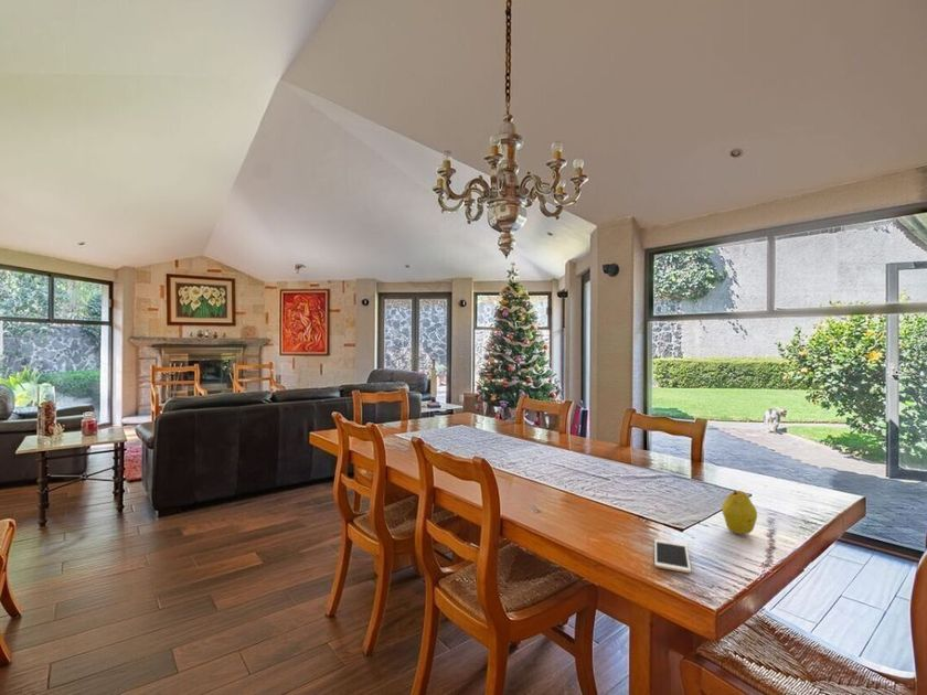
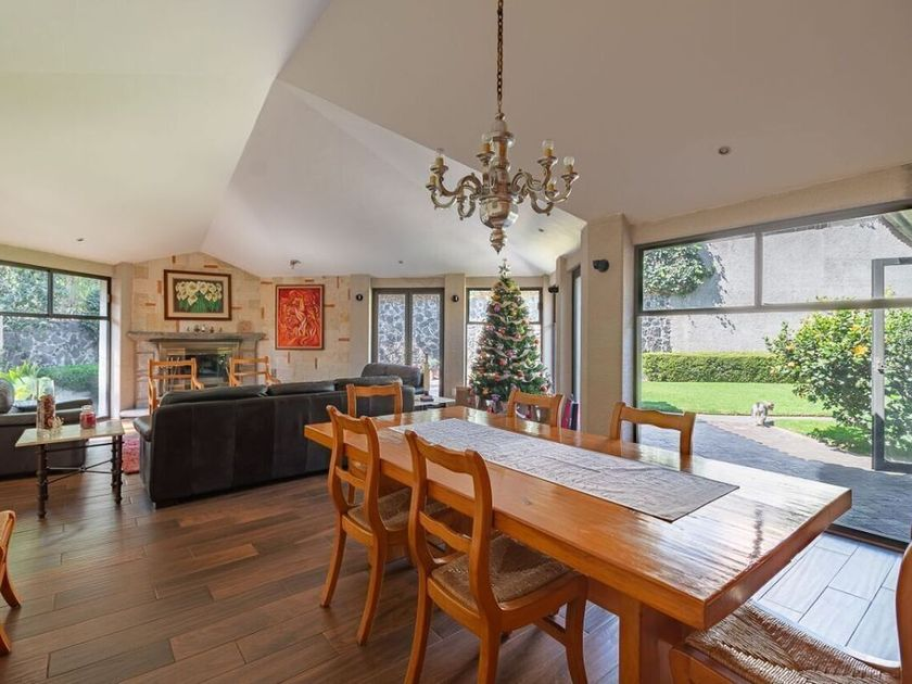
- cell phone (671, 554)
- fruit (738, 511)
